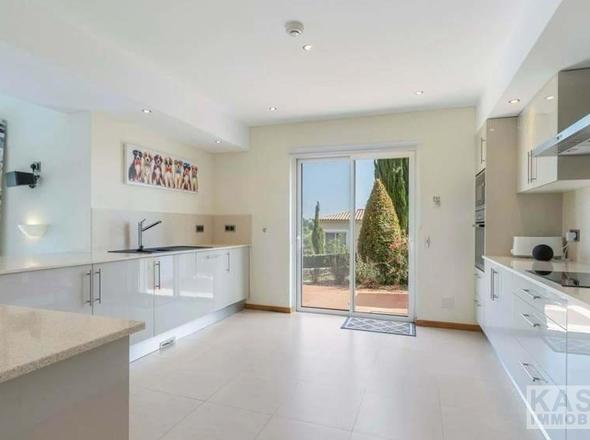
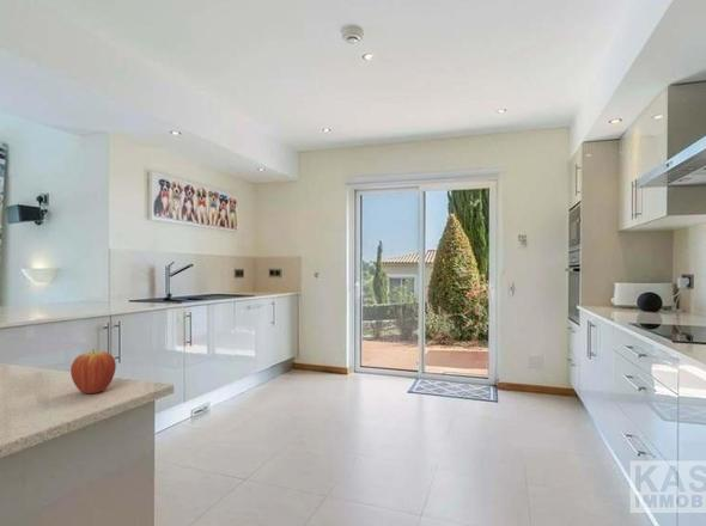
+ fruit (93, 369)
